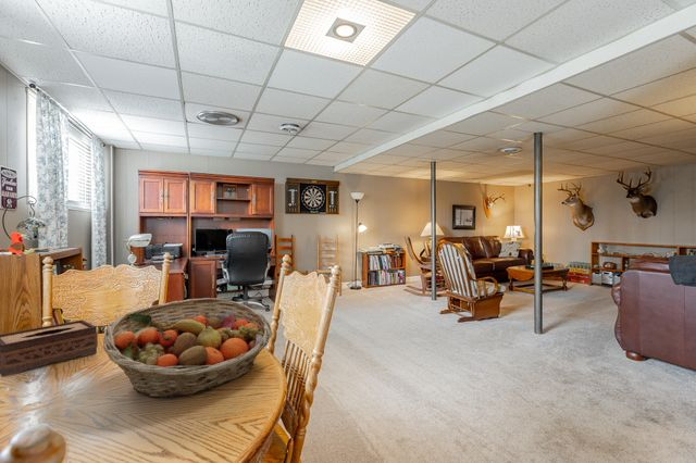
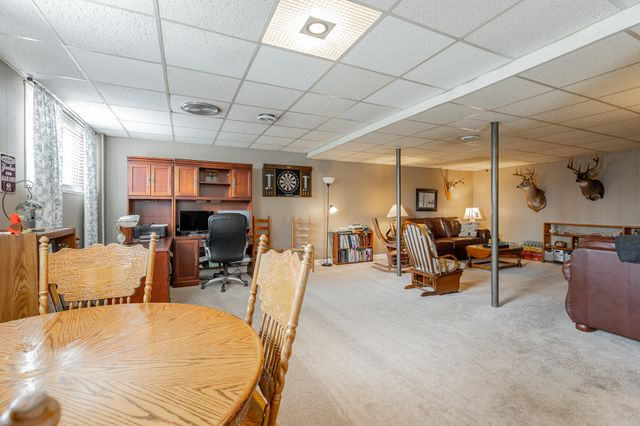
- fruit basket (196, 340)
- tissue box (47, 345)
